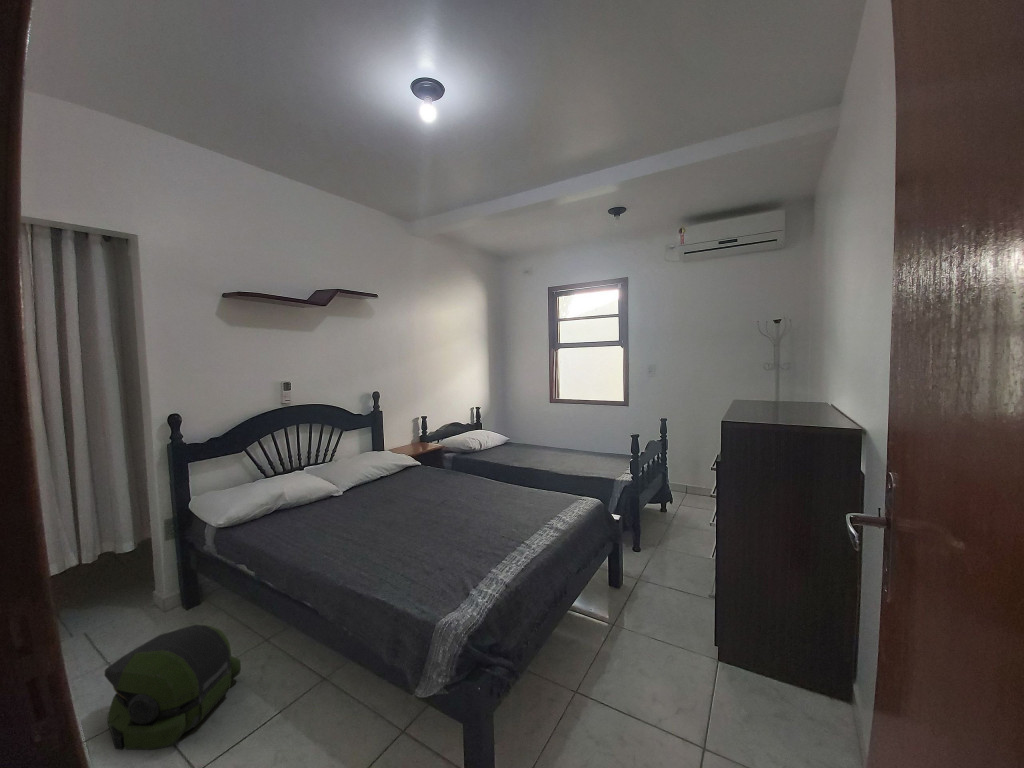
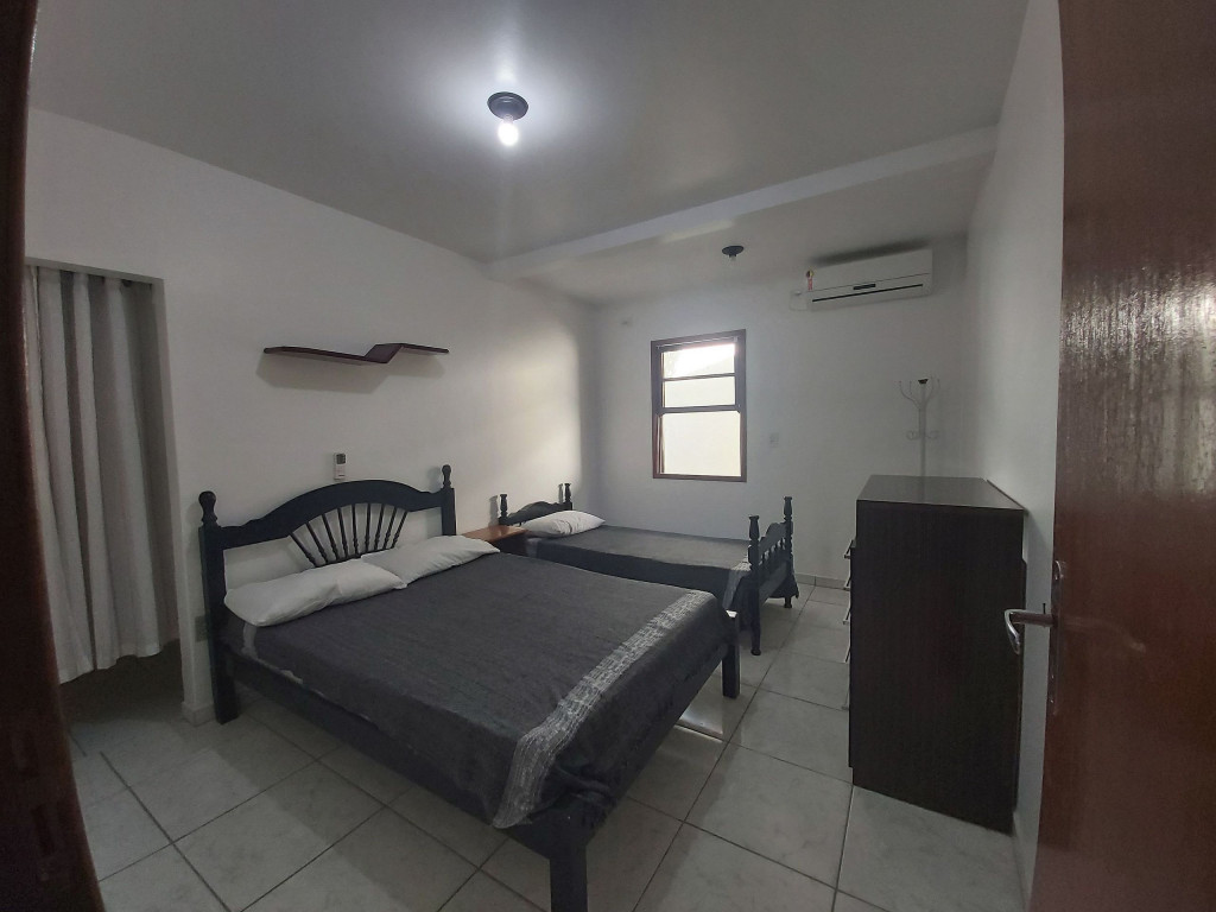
- backpack (164, 673)
